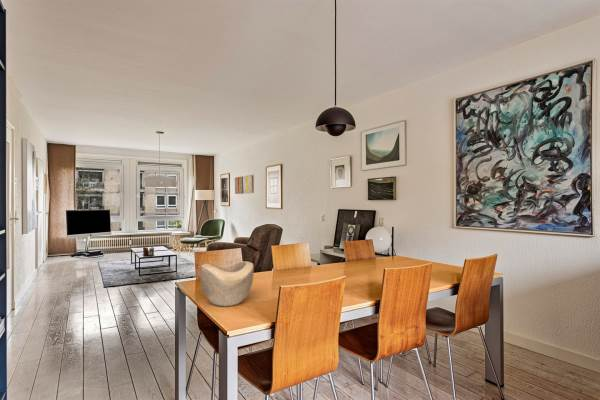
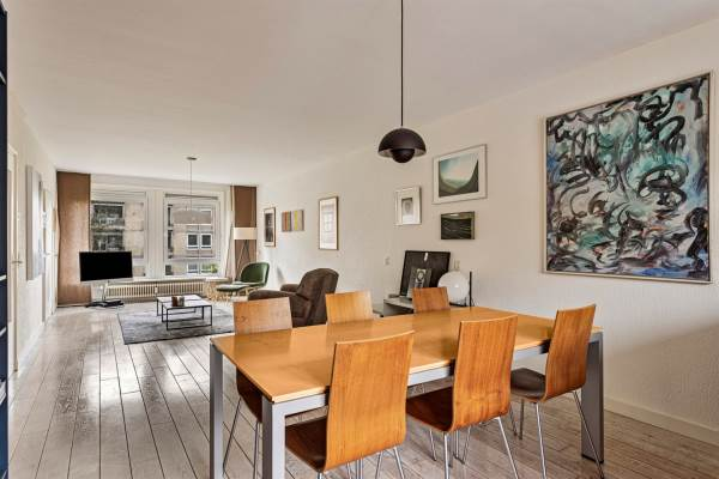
- decorative bowl (227, 282)
